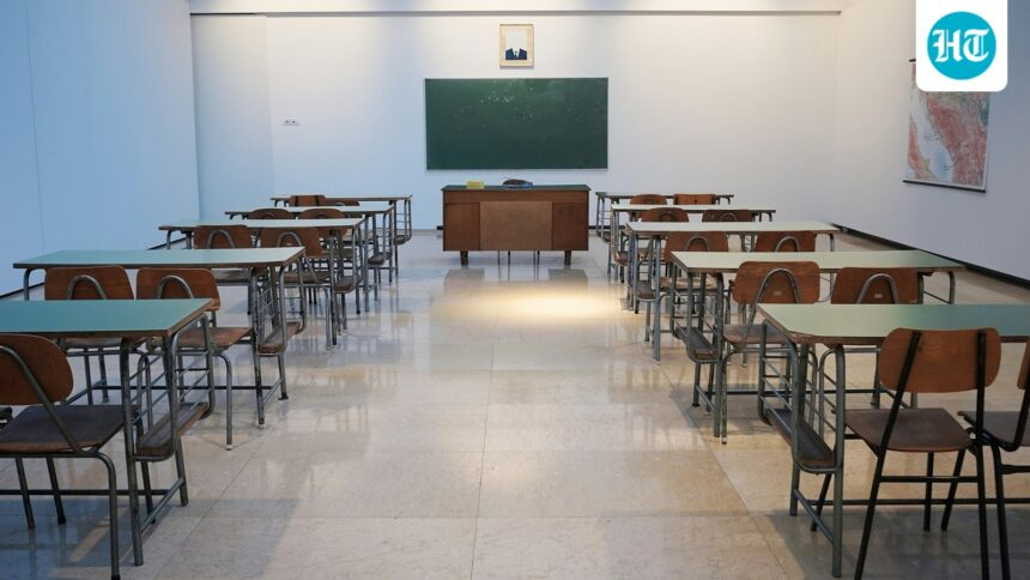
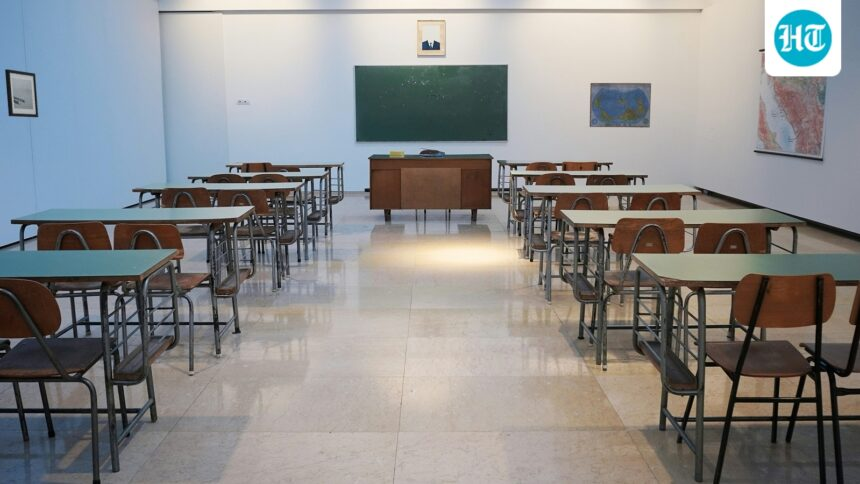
+ wall art (22, 94)
+ world map (620, 105)
